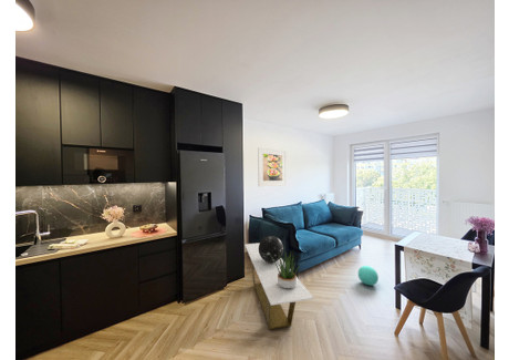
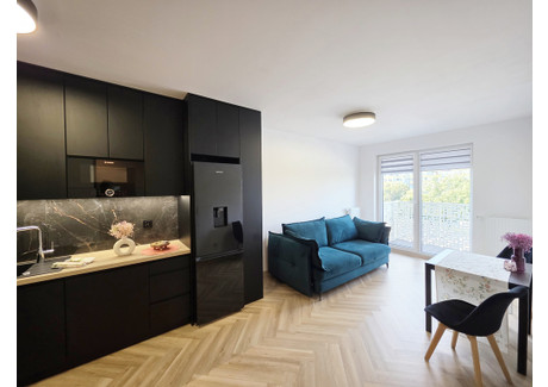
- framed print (272, 167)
- ball (367, 275)
- potted plant (287, 268)
- decorative sphere (270, 248)
- coffee table (269, 282)
